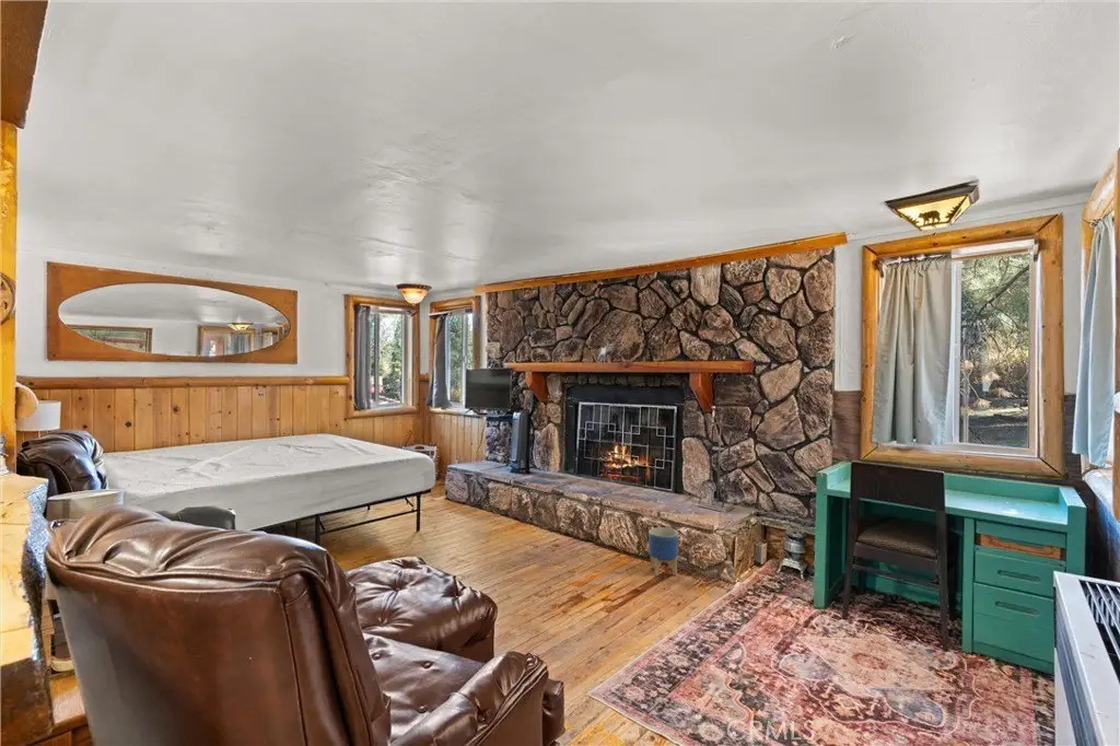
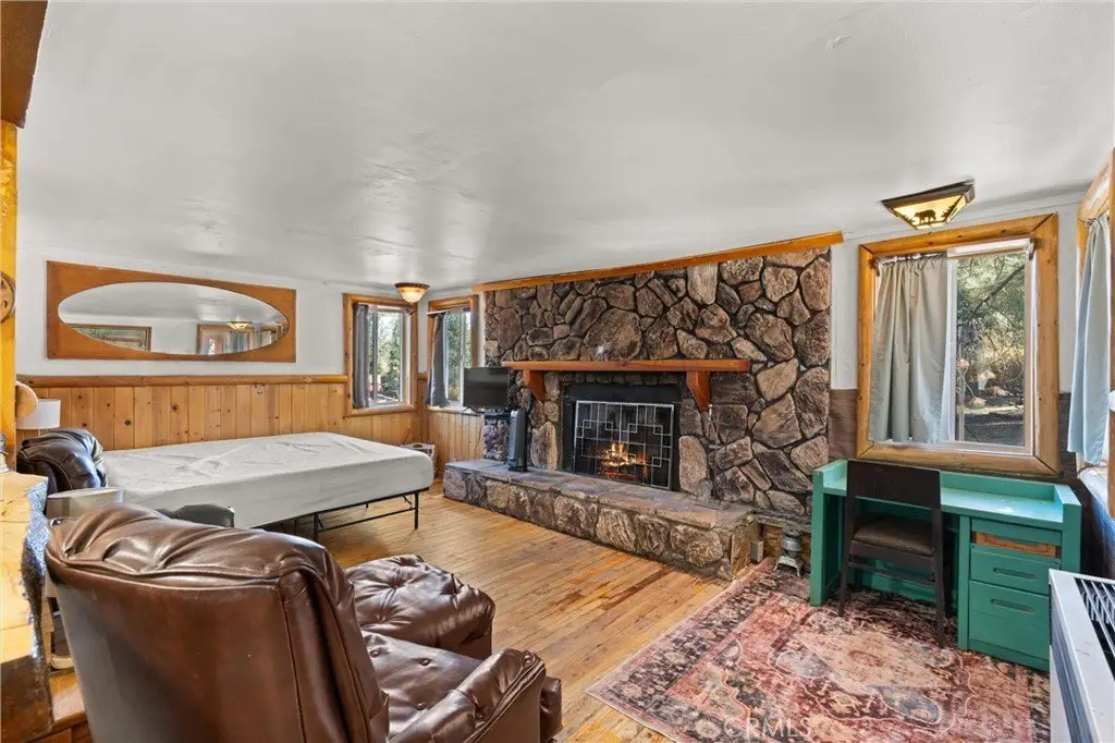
- planter (663, 551)
